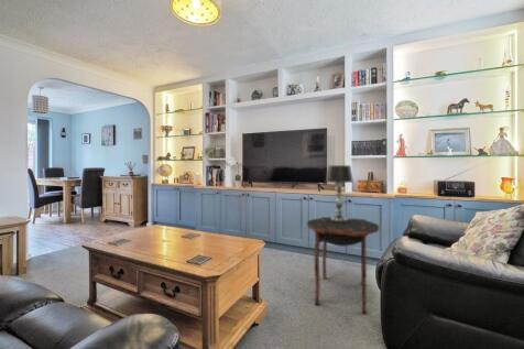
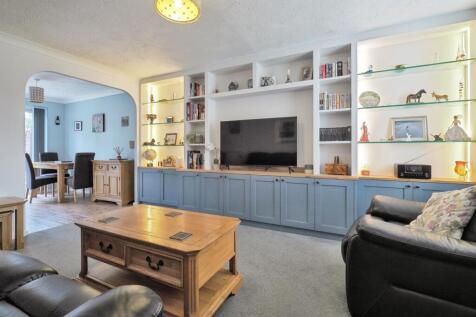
- side table (341, 246)
- table lamp (339, 193)
